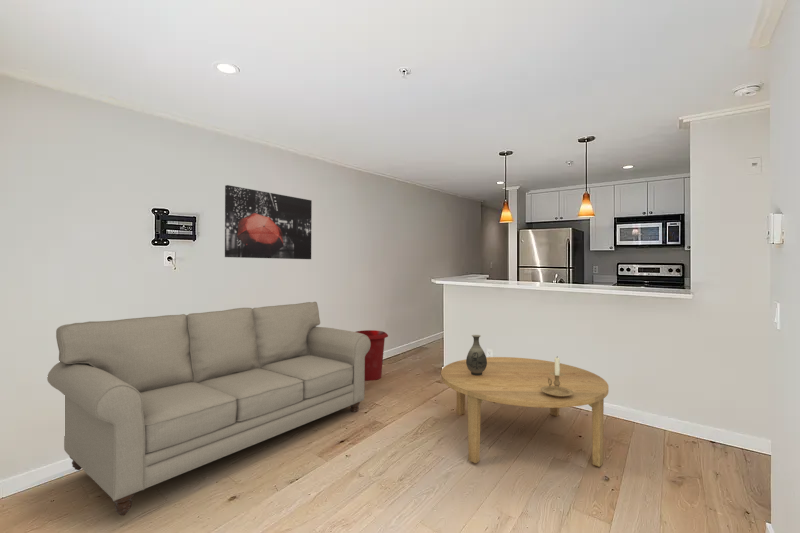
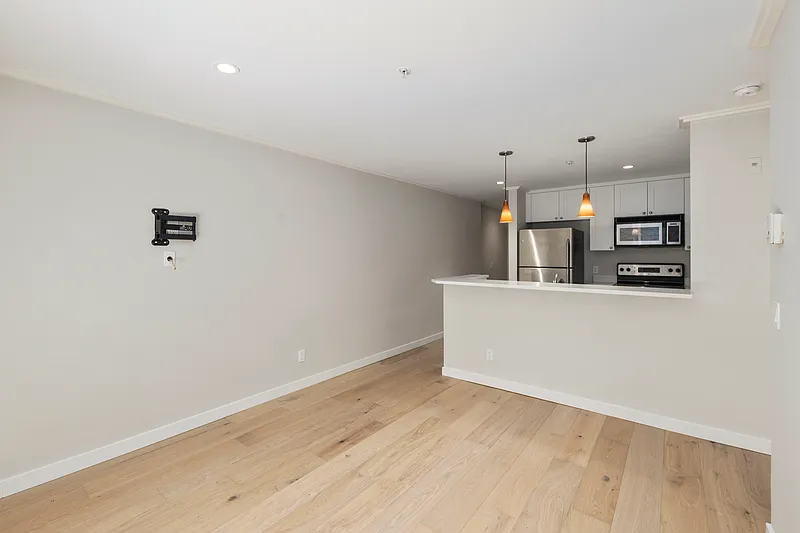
- candle holder (557, 375)
- waste bin (369, 354)
- dining table (519, 405)
- sofa (240, 374)
- vase (476, 354)
- wall art (272, 225)
